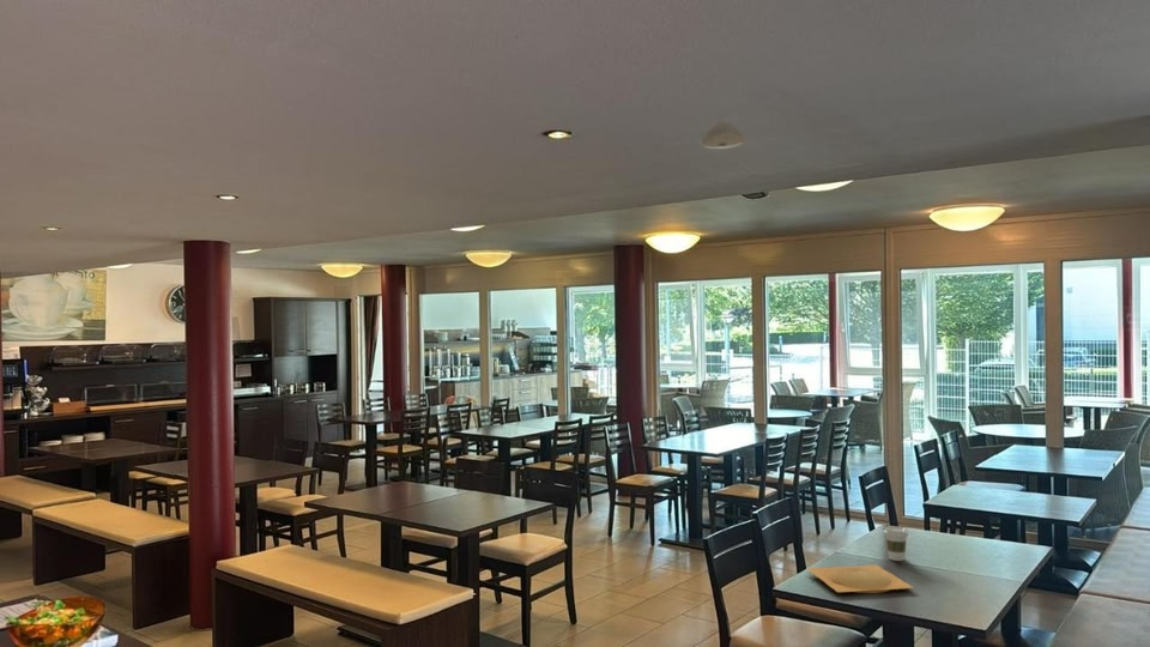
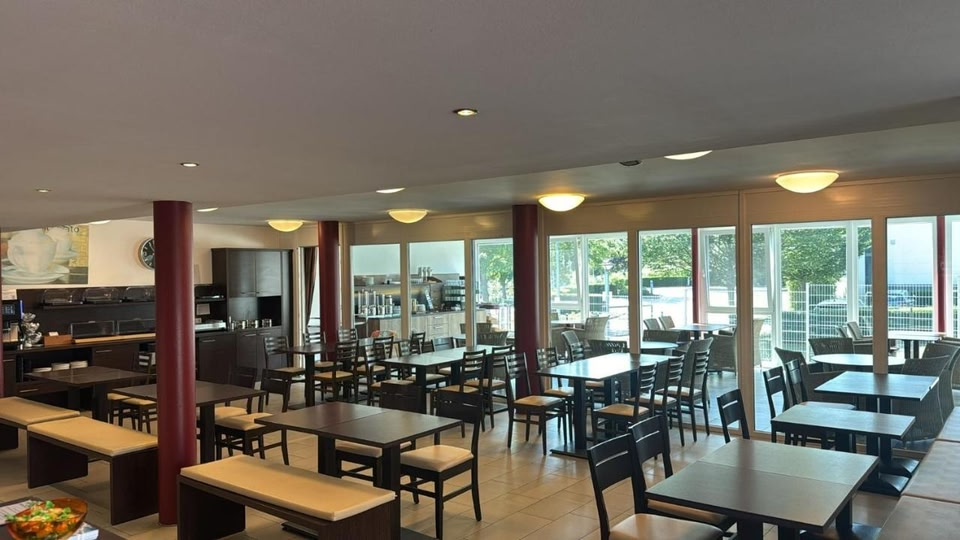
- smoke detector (721, 134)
- coffee cup (896, 543)
- plate (858, 575)
